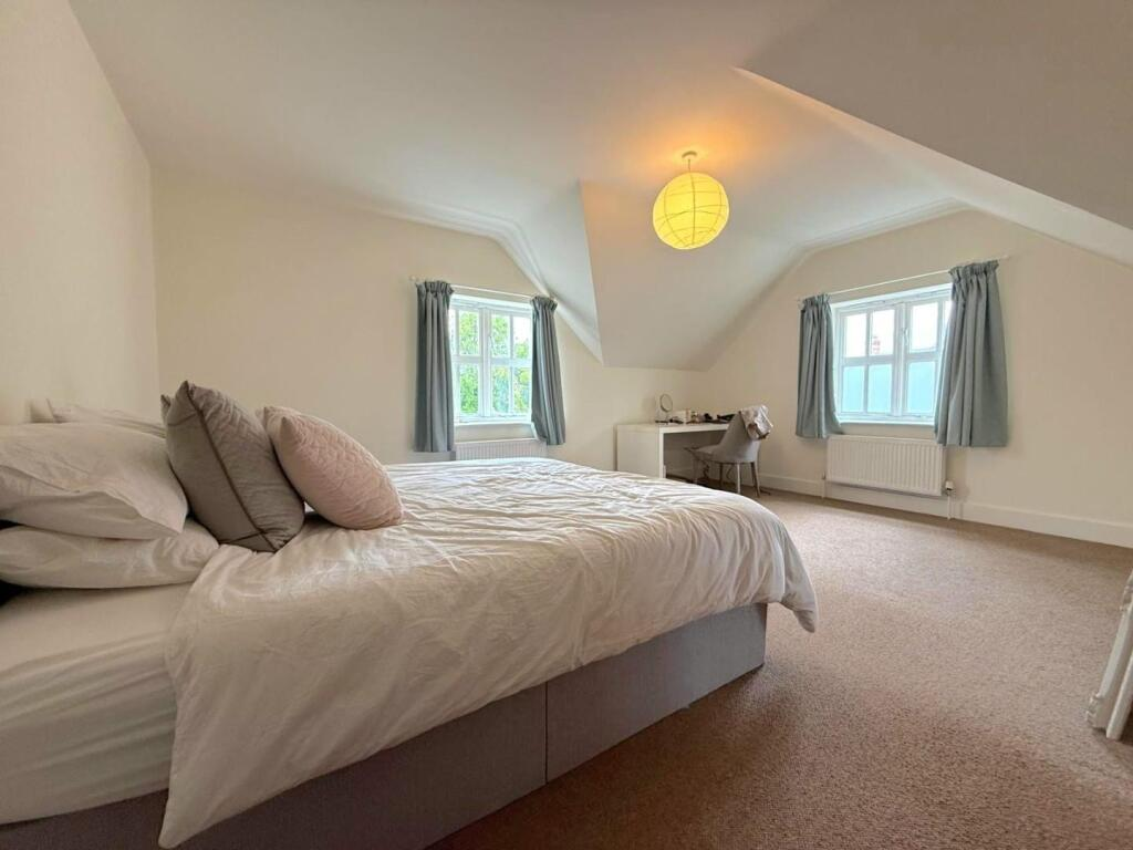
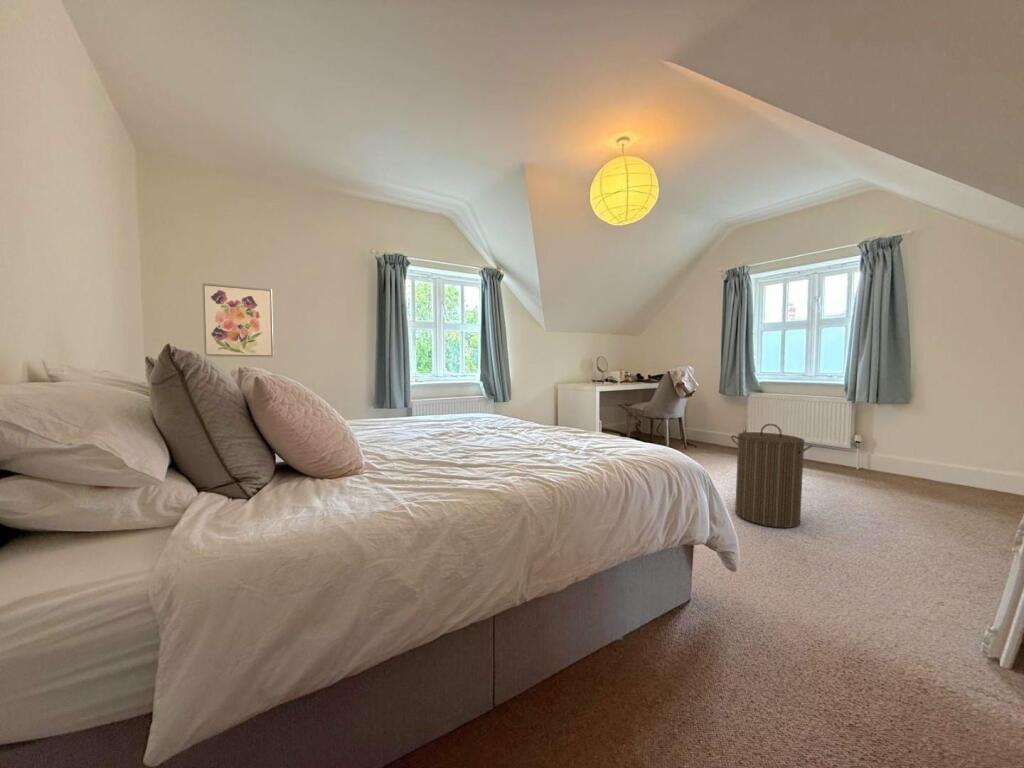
+ laundry hamper (768, 470)
+ wall art (239, 321)
